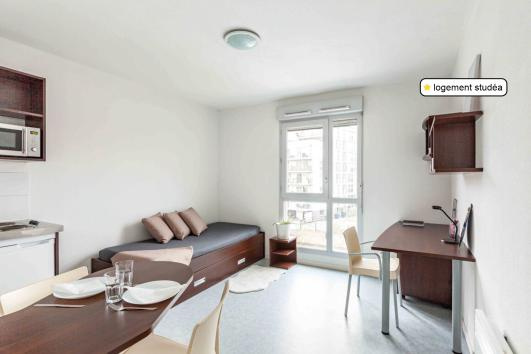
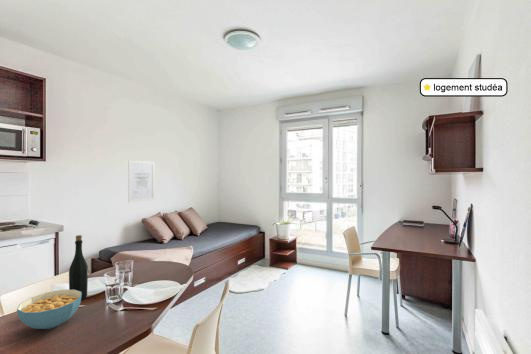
+ bottle (78, 267)
+ wall art (142, 181)
+ cereal bowl (51, 312)
